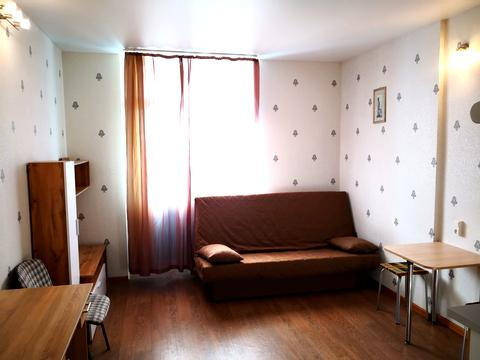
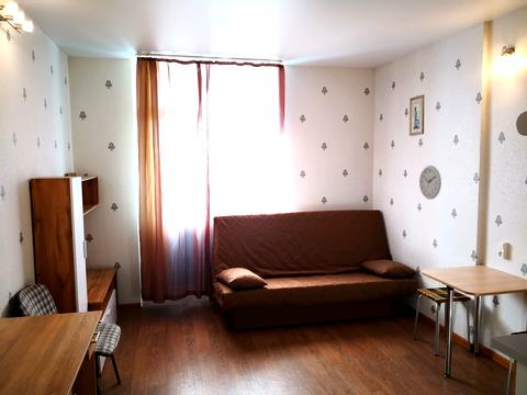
+ wall clock (429, 182)
